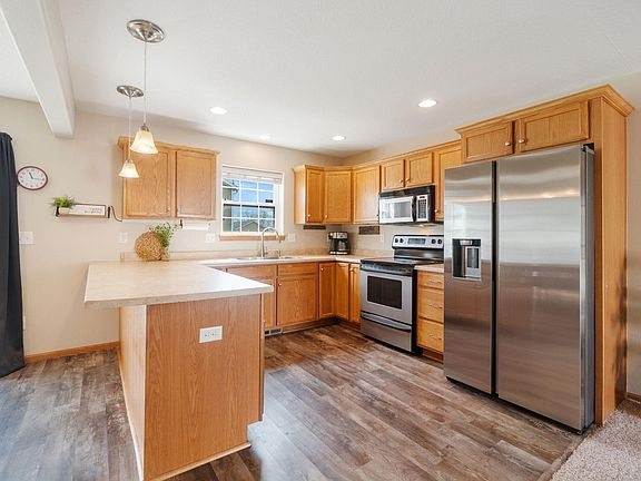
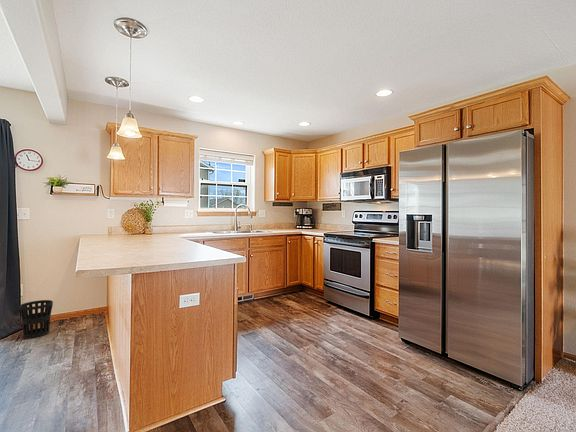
+ wastebasket (36, 318)
